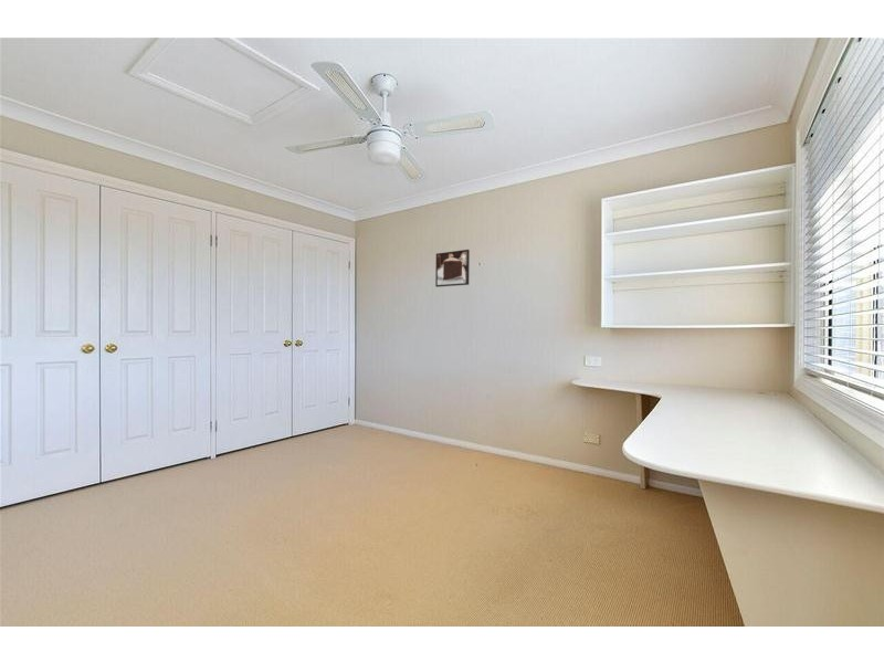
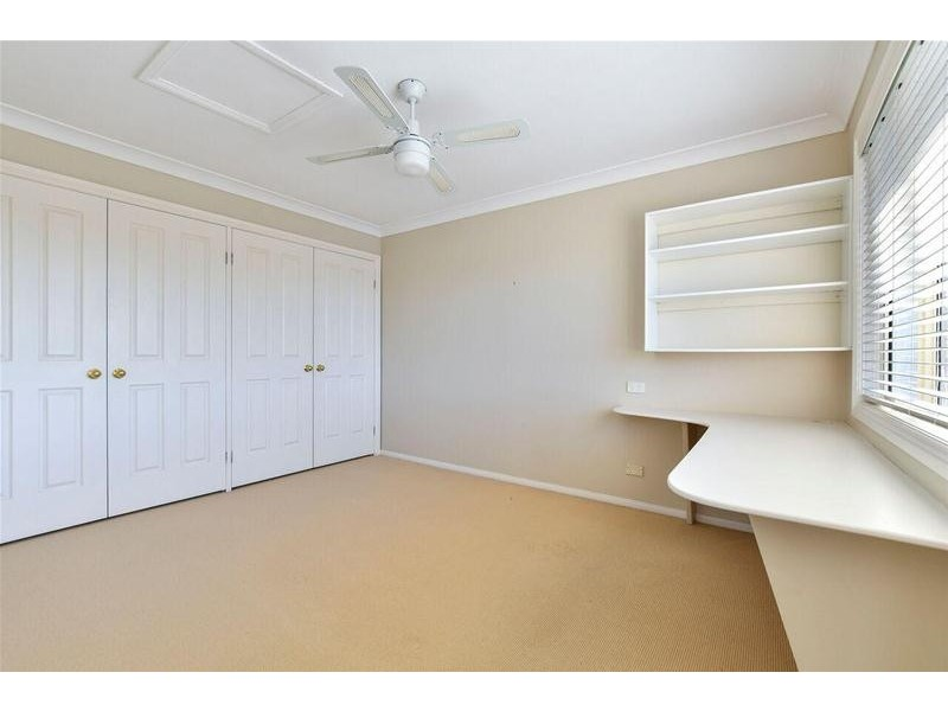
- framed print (452, 269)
